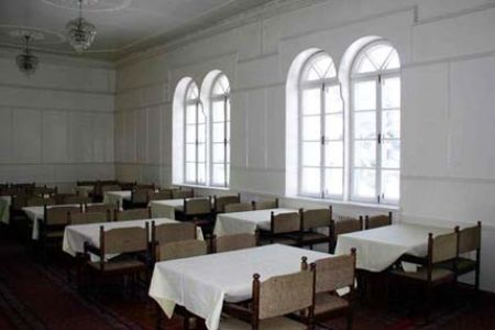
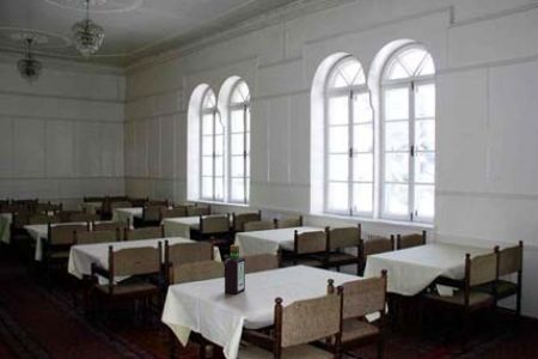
+ bottle (234, 268)
